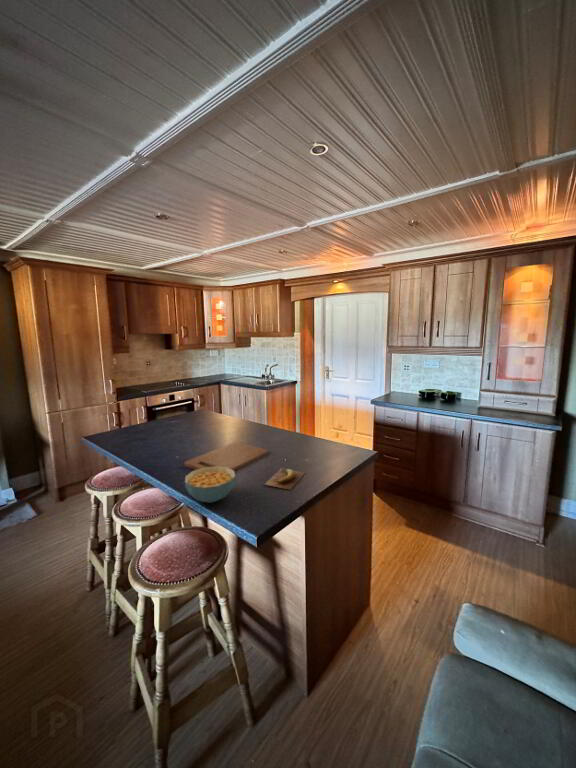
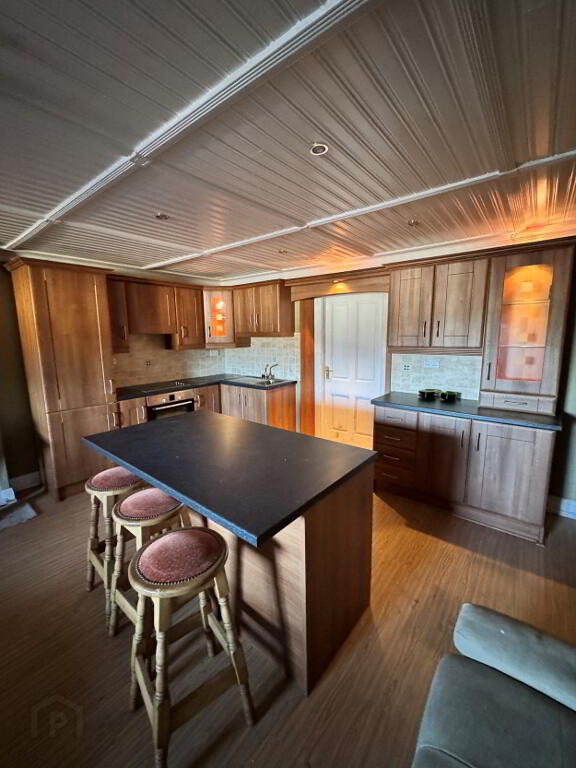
- banana (285, 476)
- cutting board (228, 457)
- cereal bowl (210, 487)
